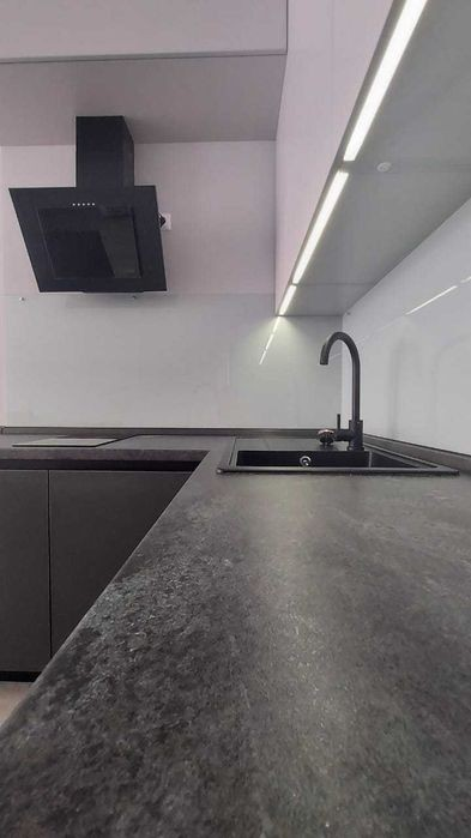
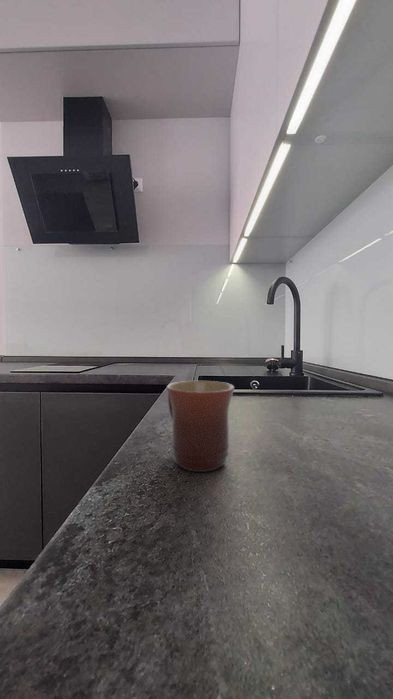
+ mug (193, 421)
